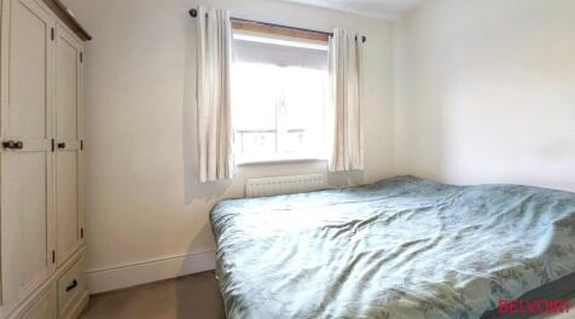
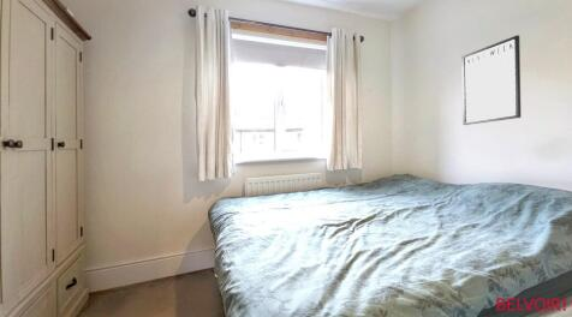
+ writing board (488, 84)
